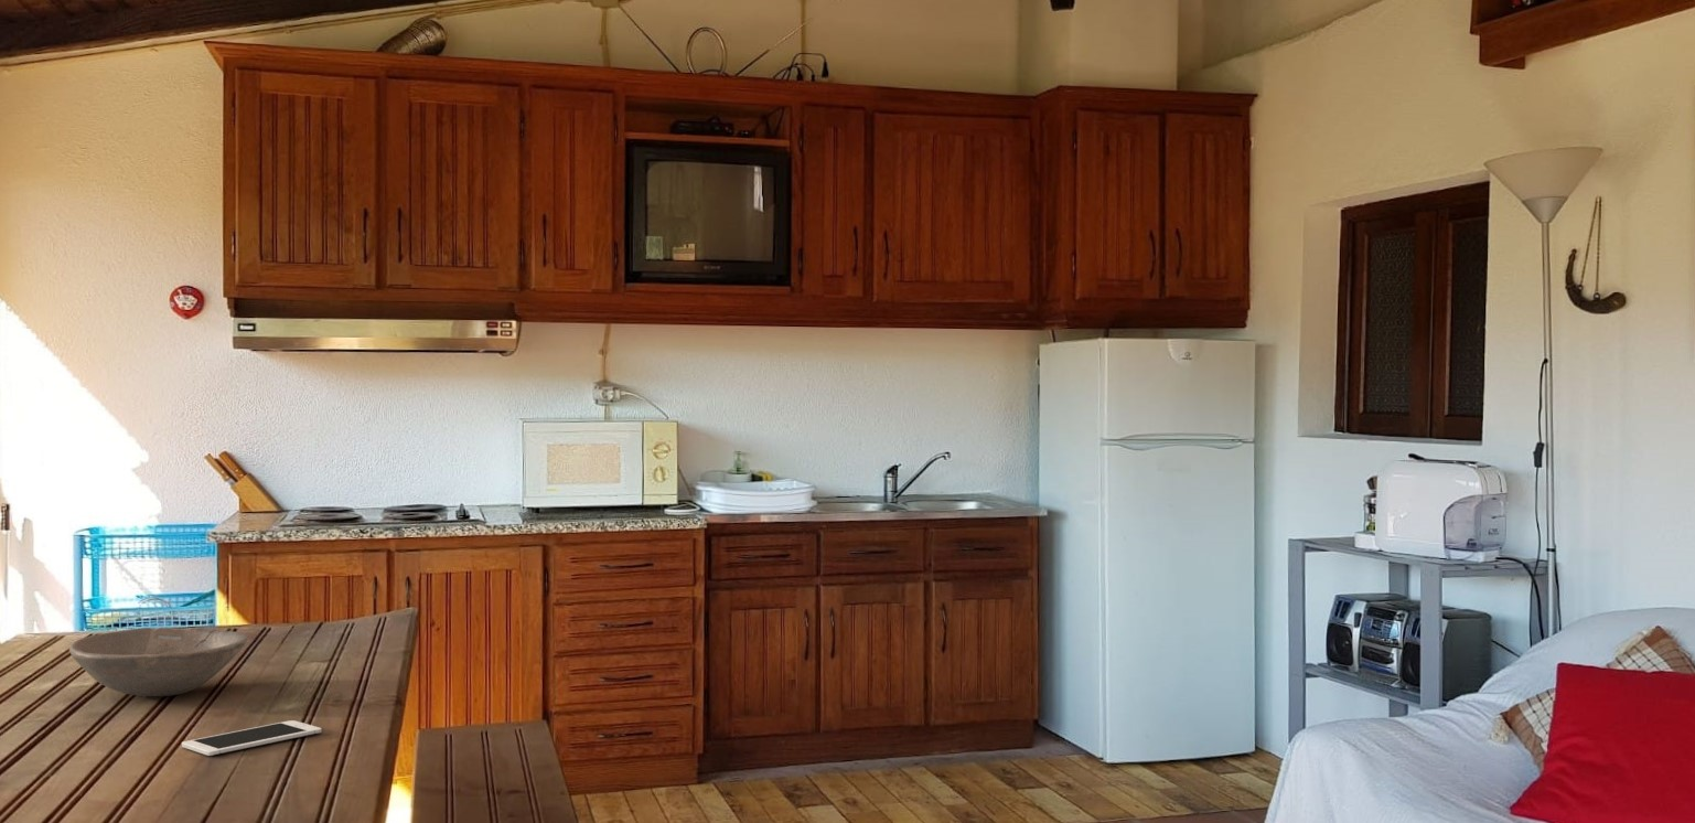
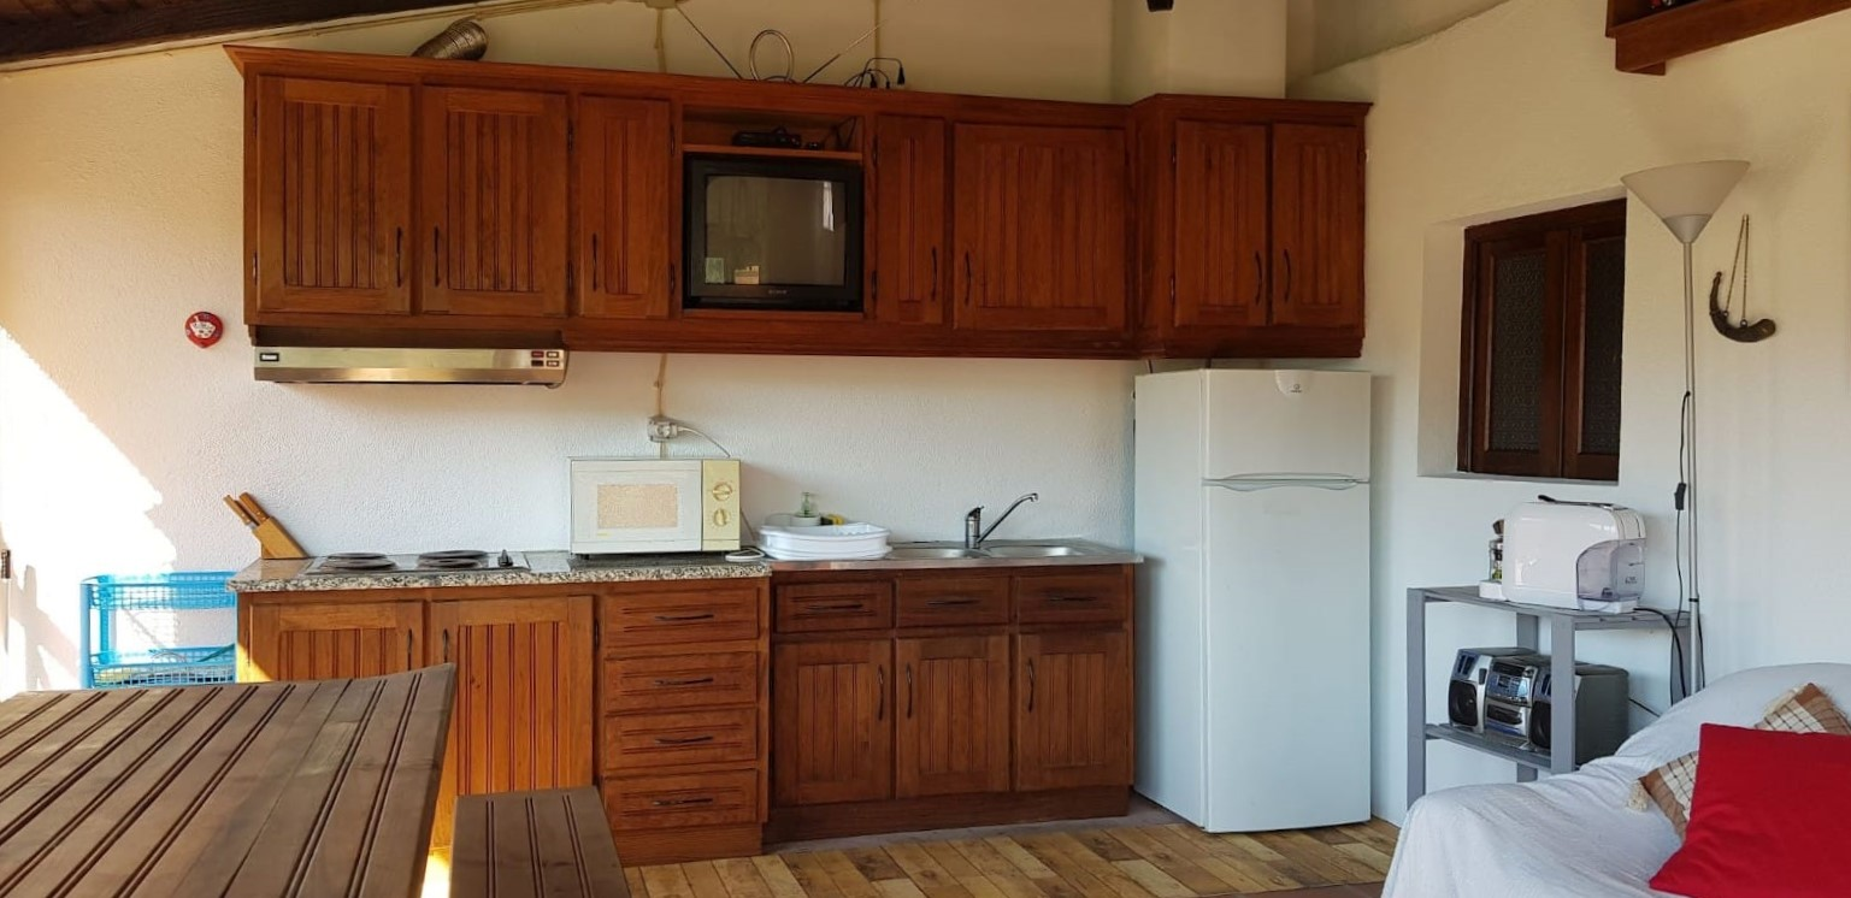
- bowl (160, 665)
- cell phone (253, 737)
